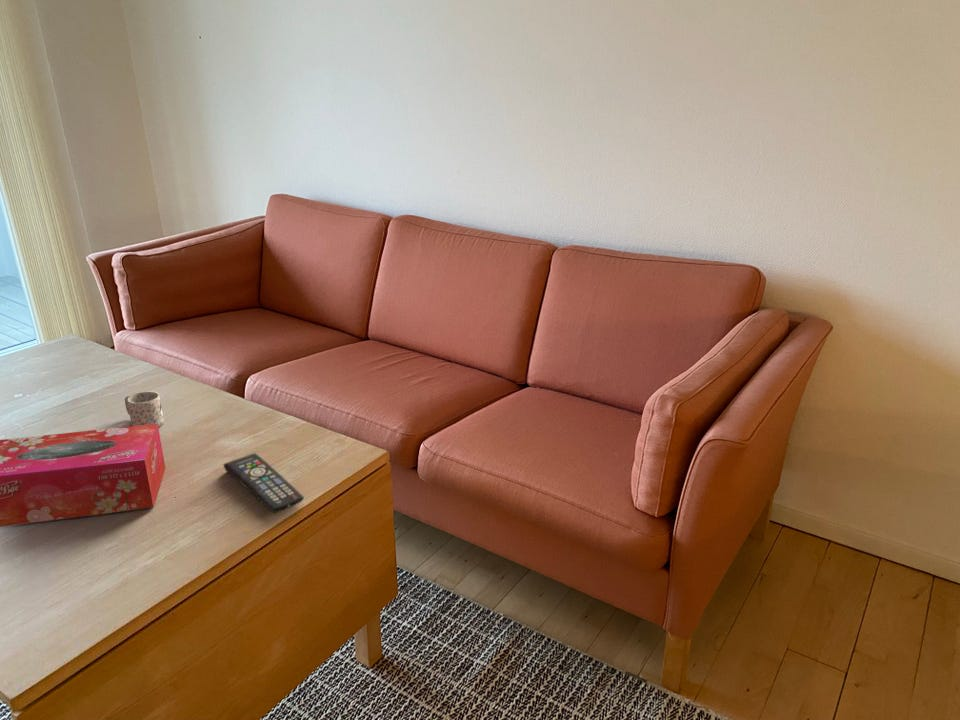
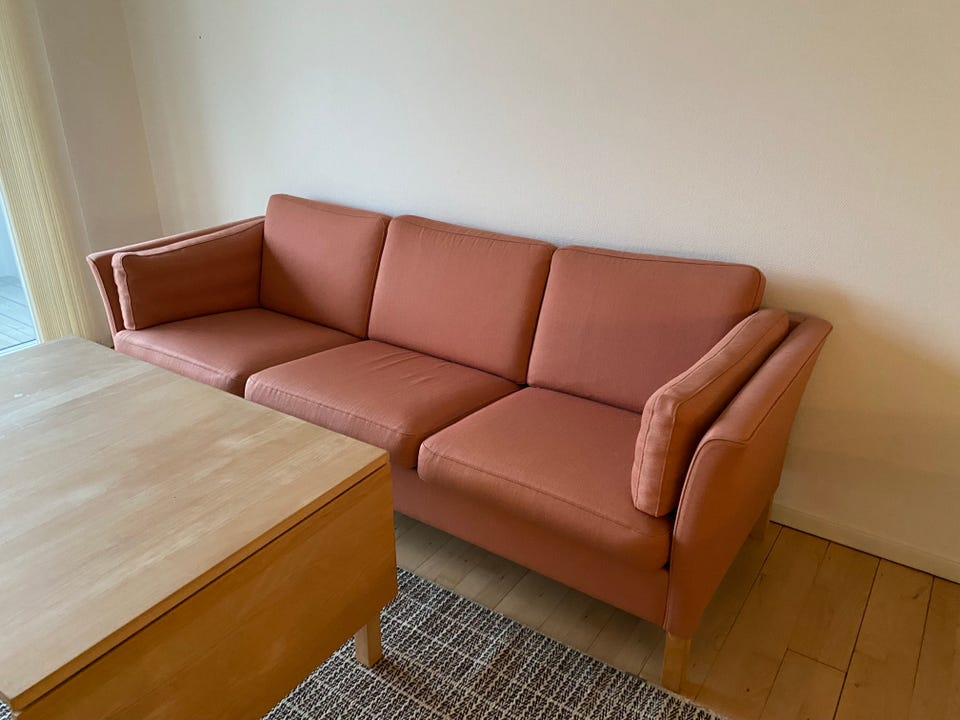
- mug (140, 409)
- tissue box (72, 473)
- remote control (261, 480)
